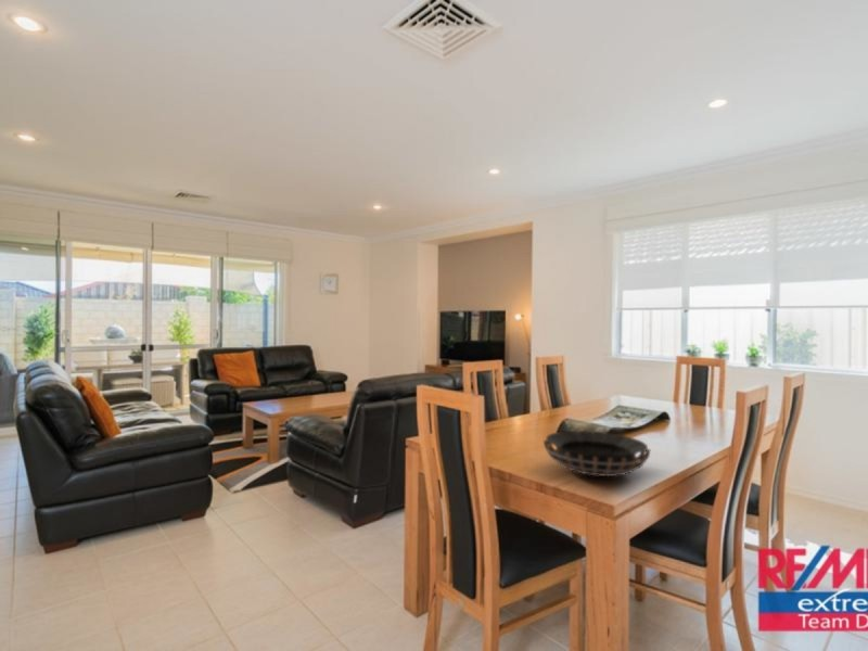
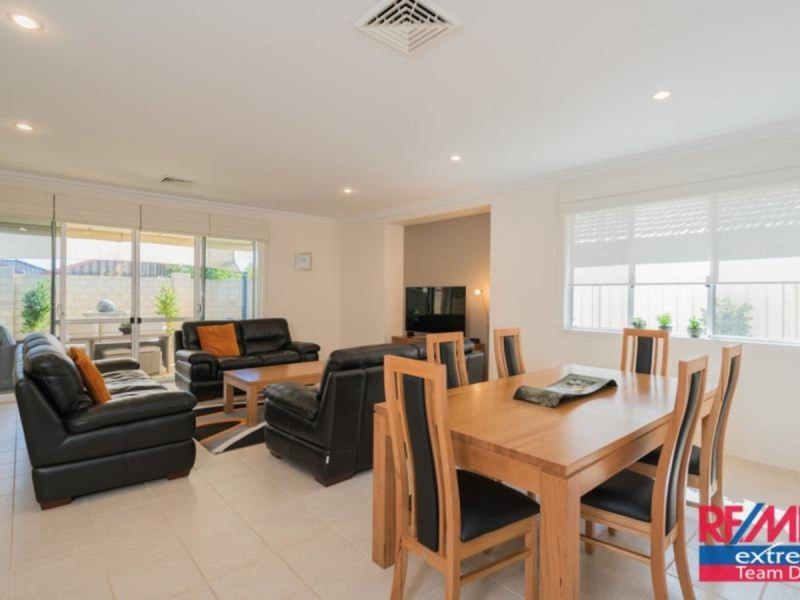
- decorative bowl (595, 456)
